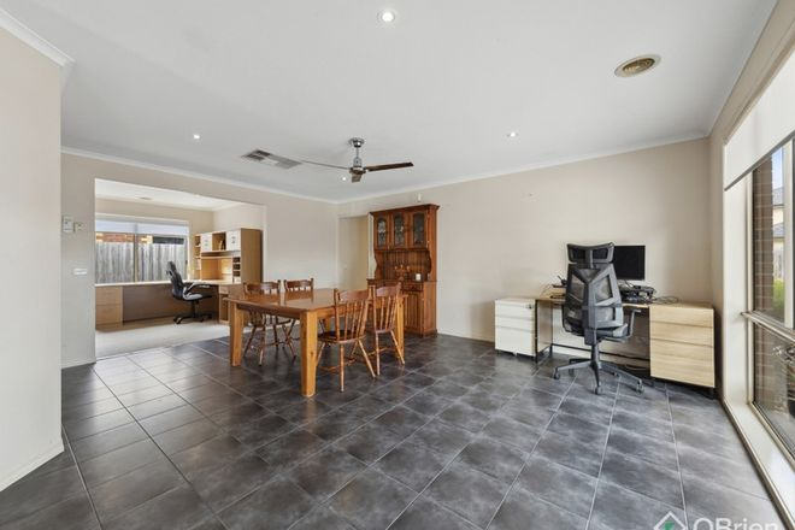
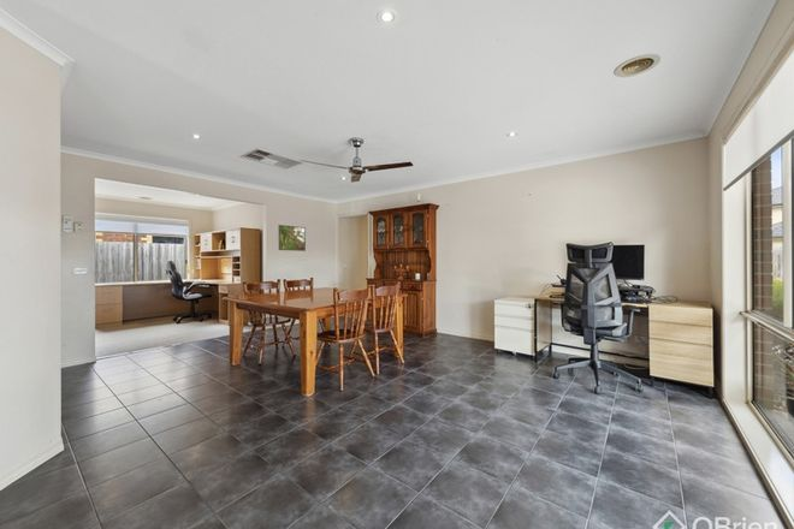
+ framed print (292, 238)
